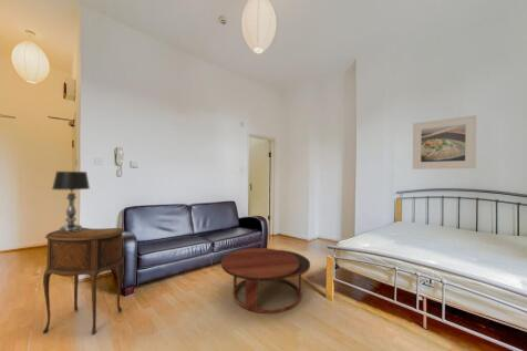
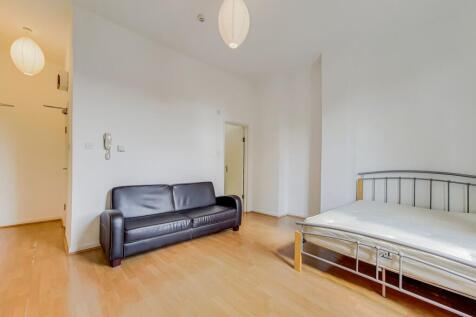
- coffee table (266, 276)
- table lamp (71, 200)
- side table (84, 273)
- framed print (442, 144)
